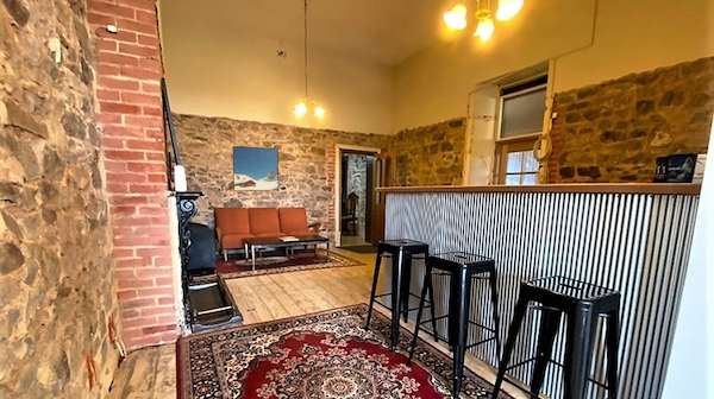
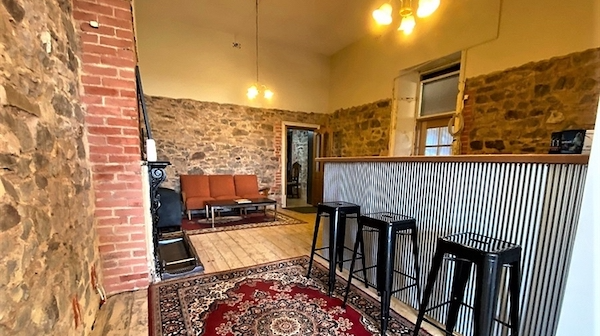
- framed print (256, 169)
